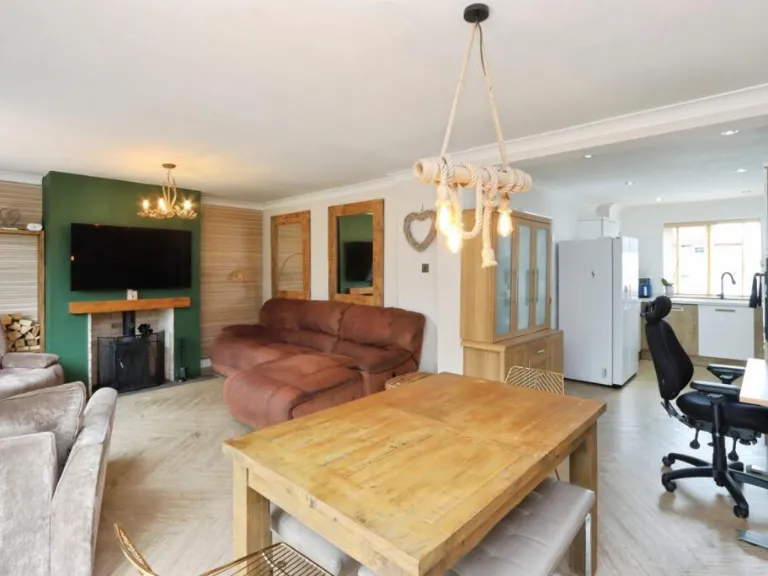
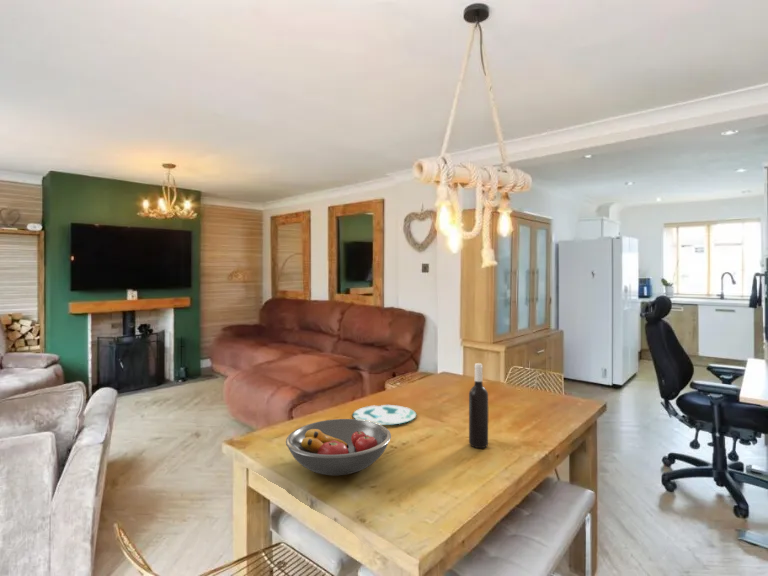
+ fruit bowl (339, 446)
+ wine bottle (478, 404)
+ plate (384, 411)
